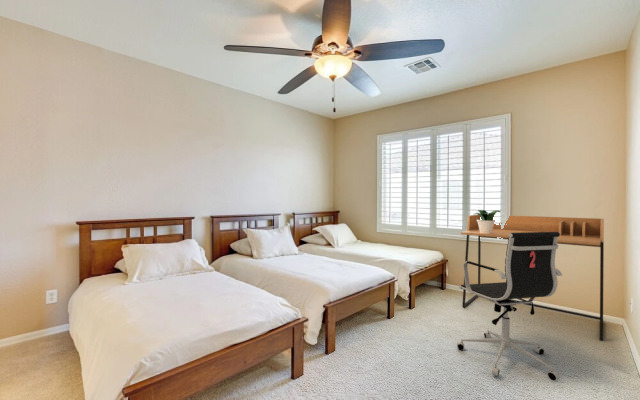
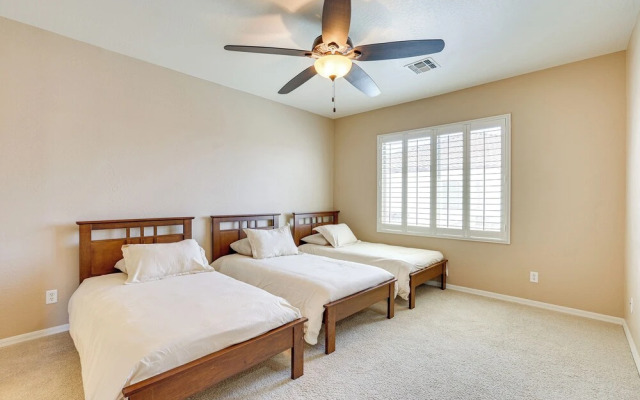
- desk (507, 239)
- potted plant (487, 221)
- office chair (508, 293)
